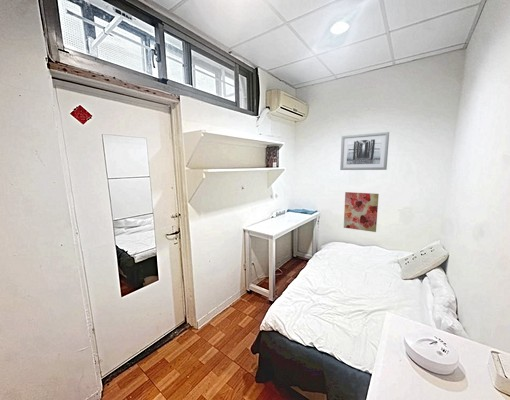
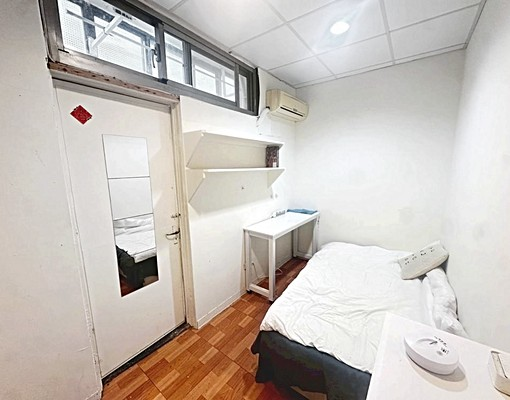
- wall art (360, 211)
- wall art (363, 152)
